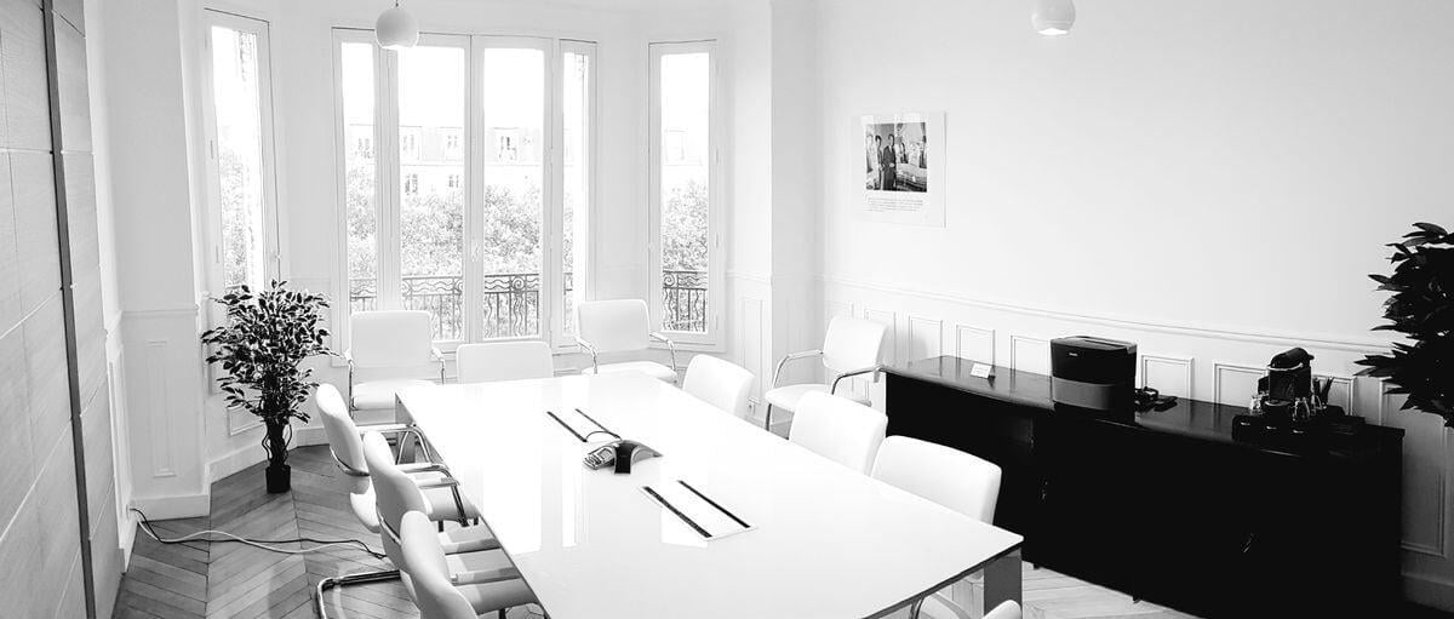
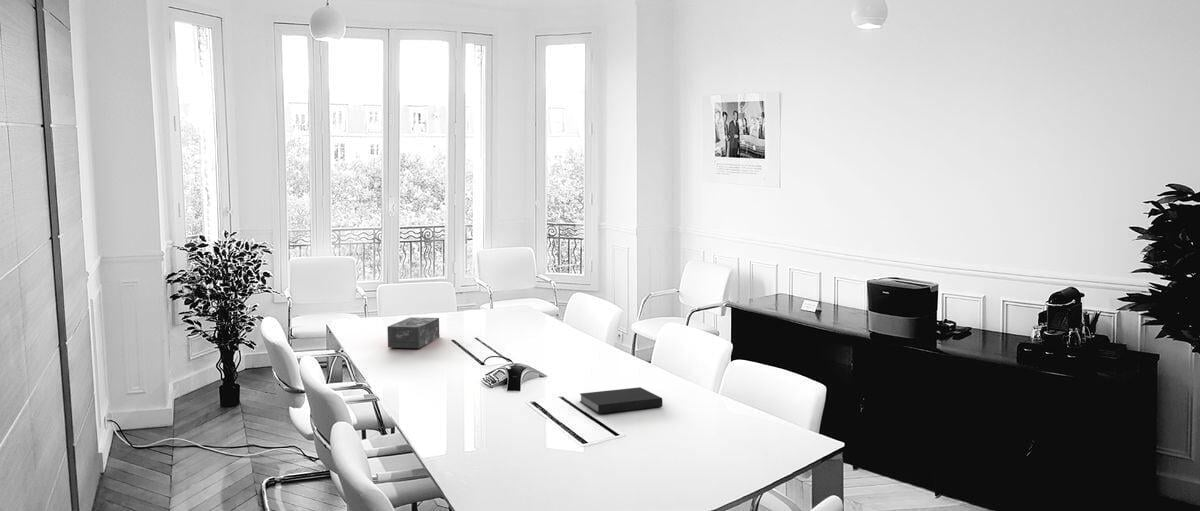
+ tissue box (414, 332)
+ notebook (620, 399)
